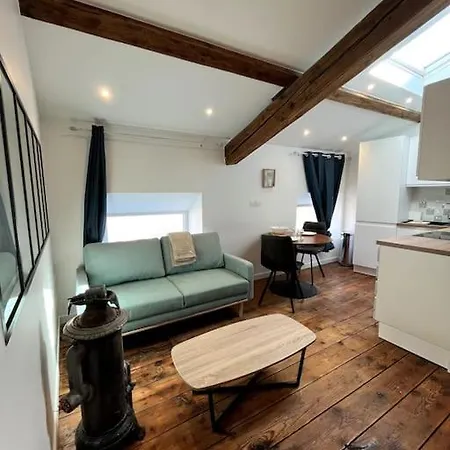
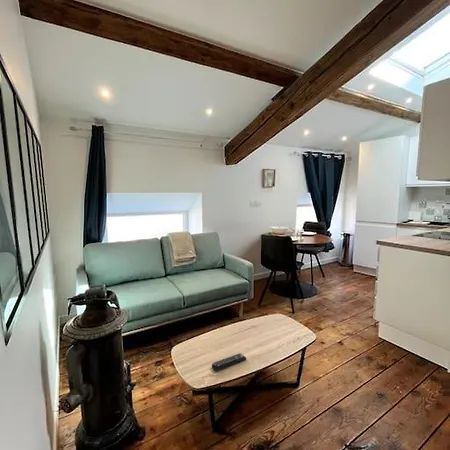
+ remote control (229, 361)
